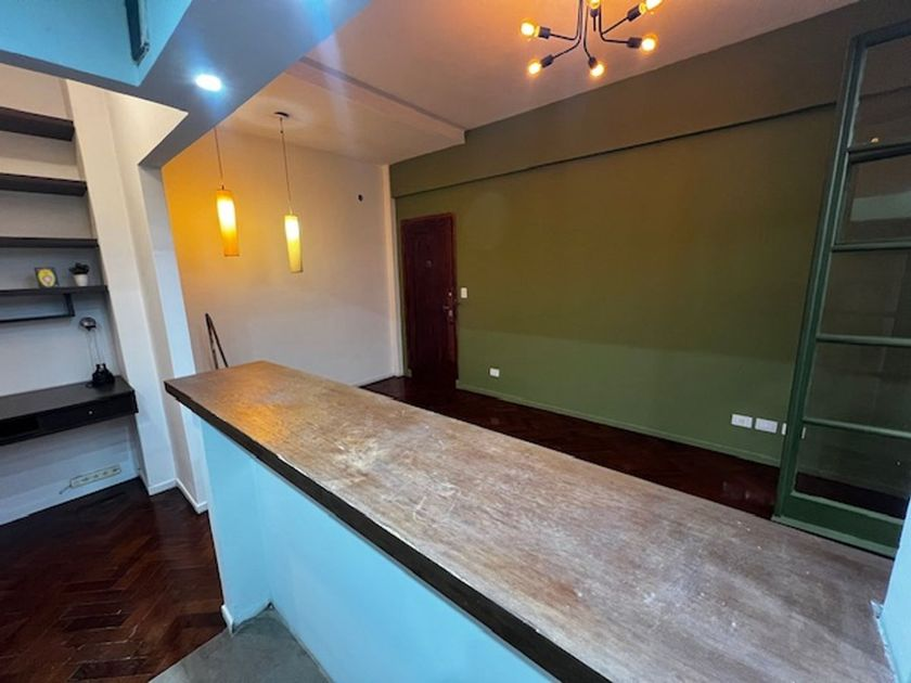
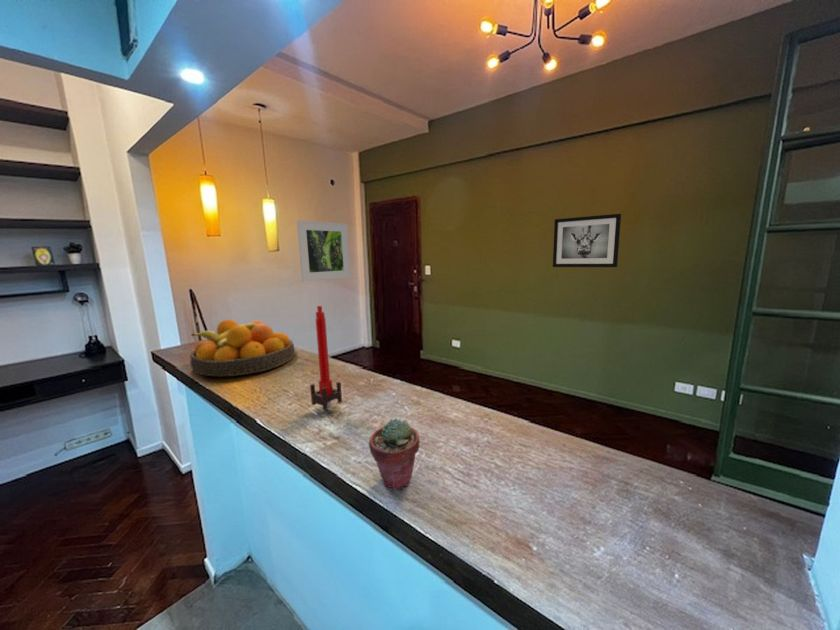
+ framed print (325, 251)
+ potted succulent (395, 449)
+ fruit bowl (244, 341)
+ wall art (584, 242)
+ candle (323, 358)
